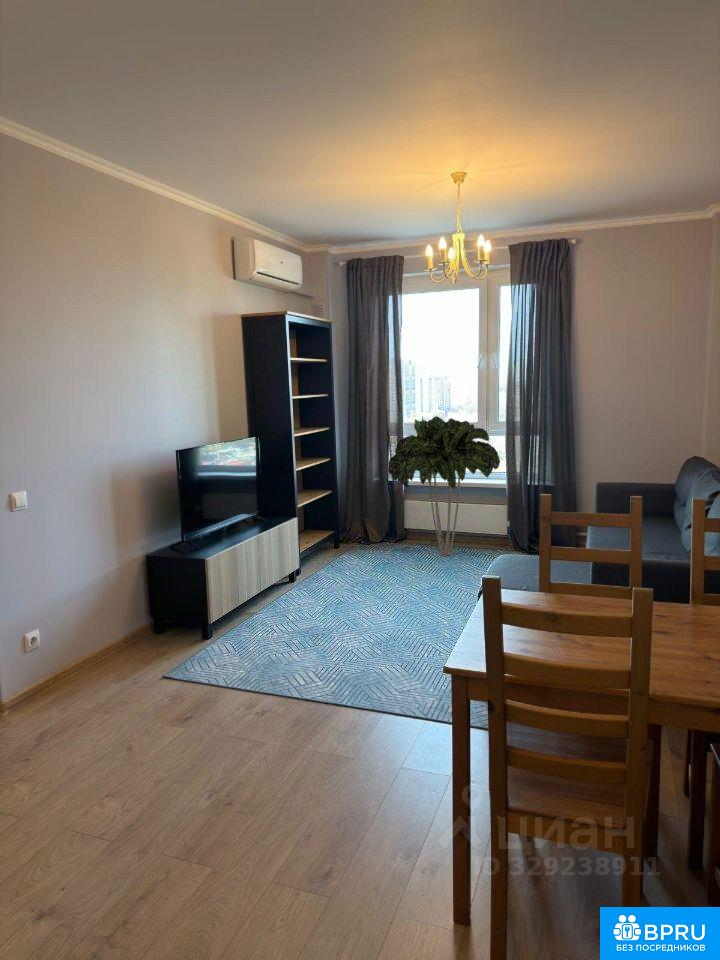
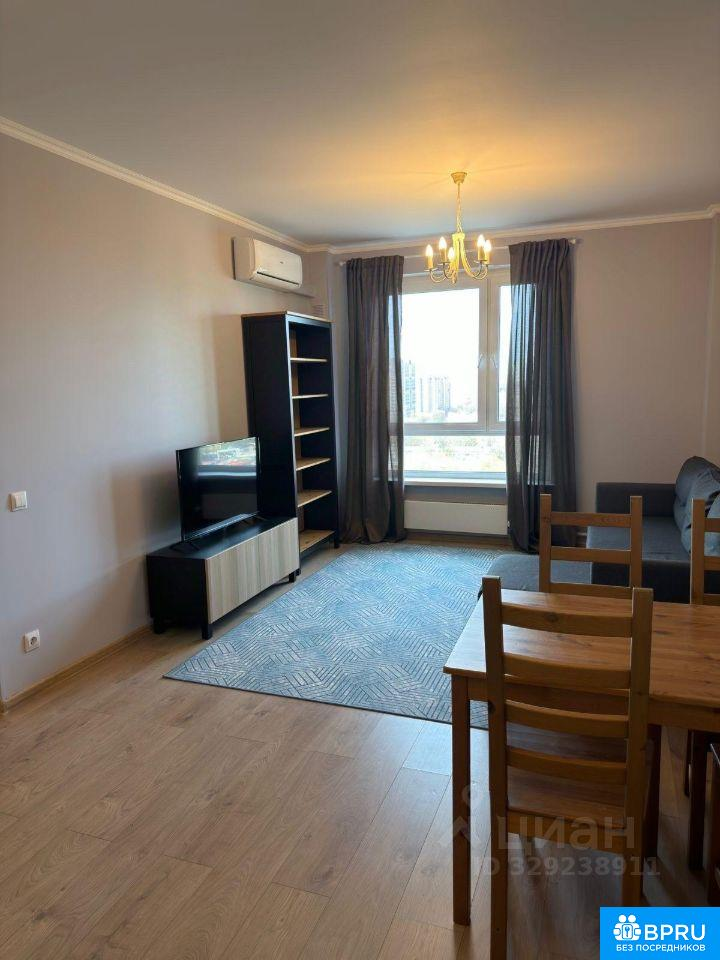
- indoor plant (448, 486)
